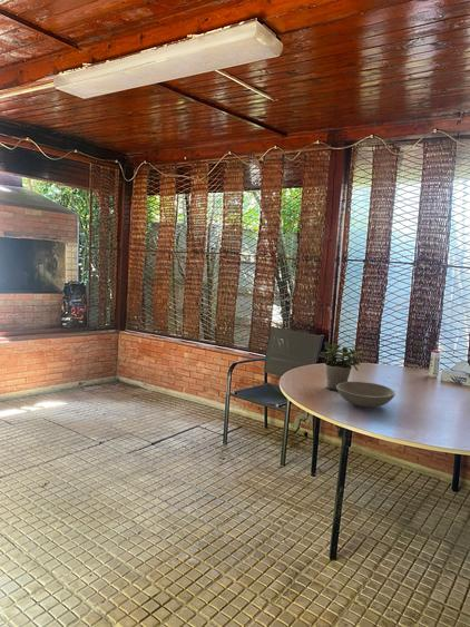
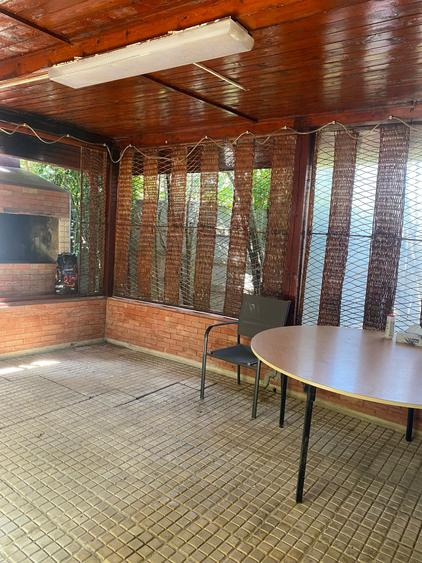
- potted plant (340, 364)
- bowl (364, 395)
